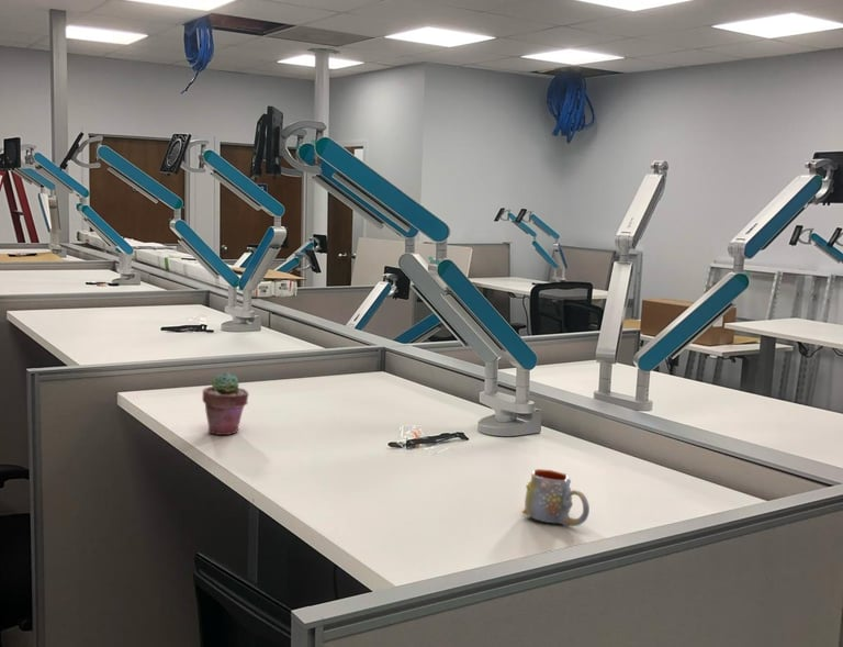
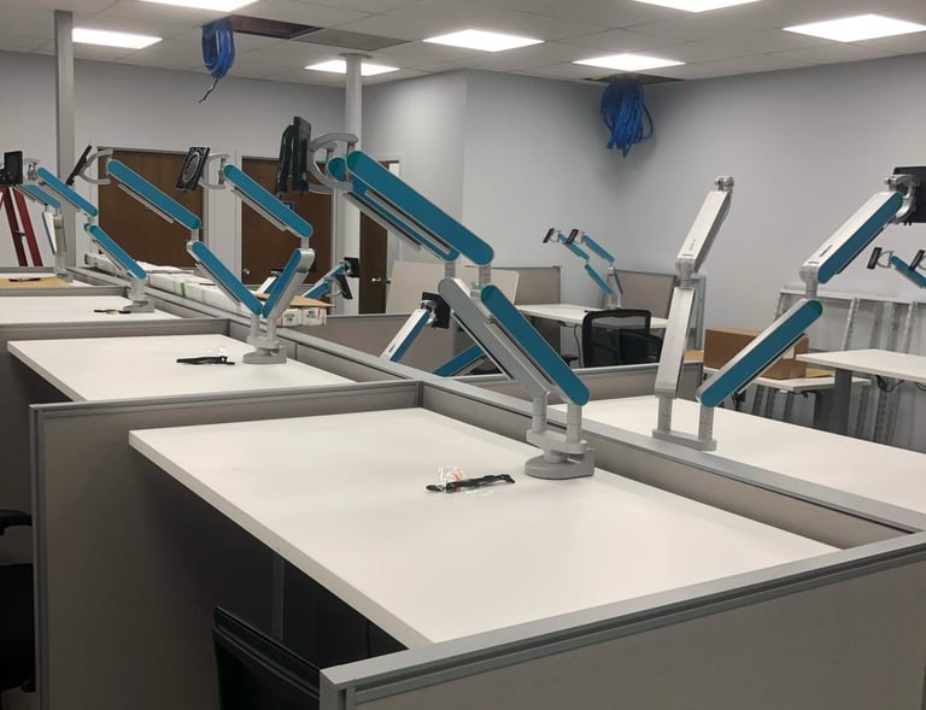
- mug (559, 500)
- potted succulent (225, 402)
